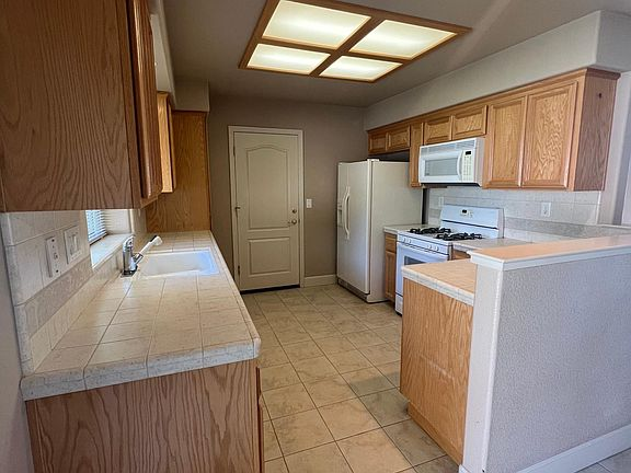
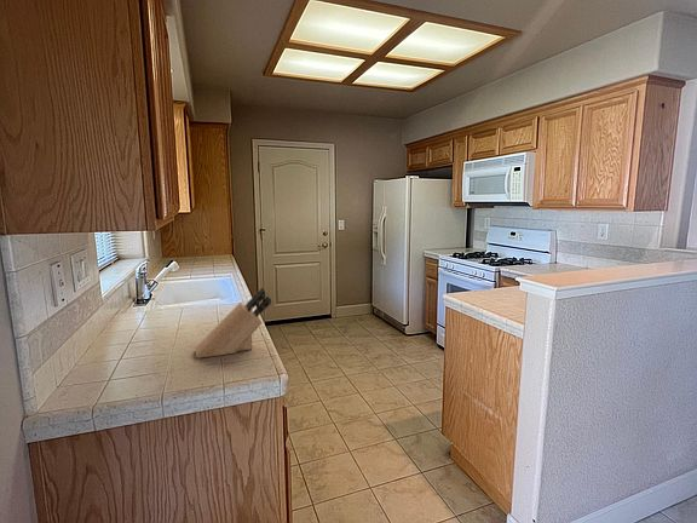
+ knife block (234, 320)
